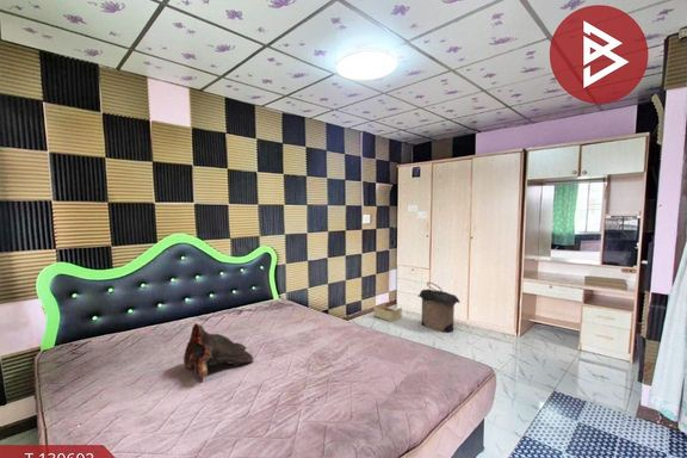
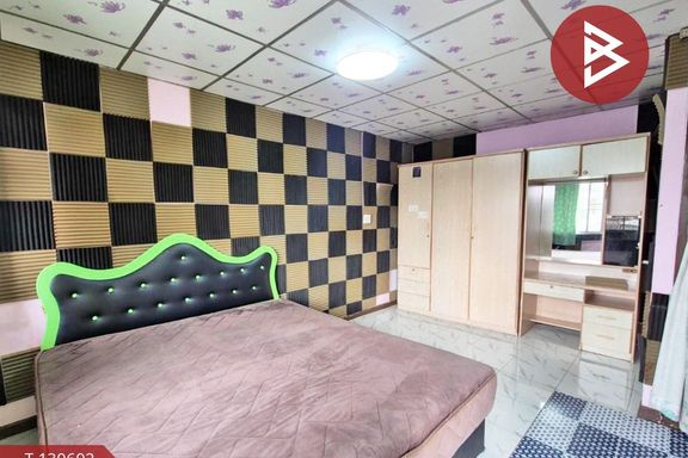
- laundry hamper (438, 304)
- teddy bear (217, 340)
- storage bin (388, 311)
